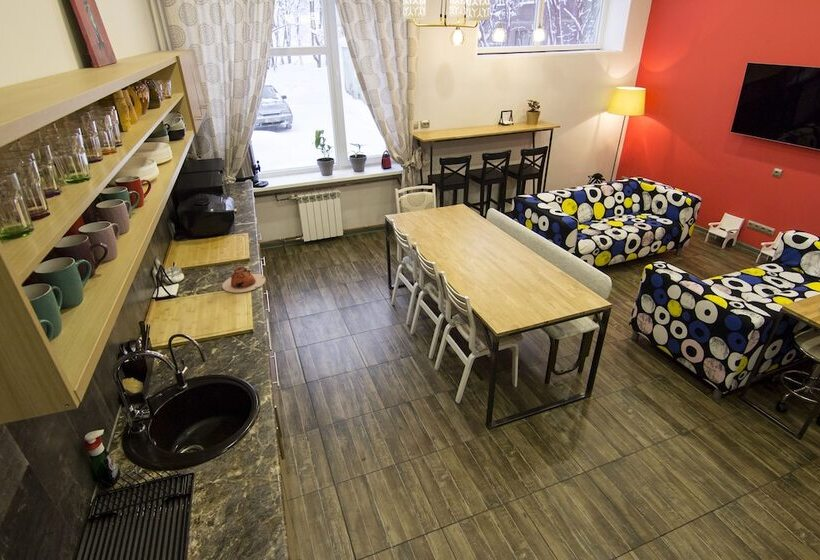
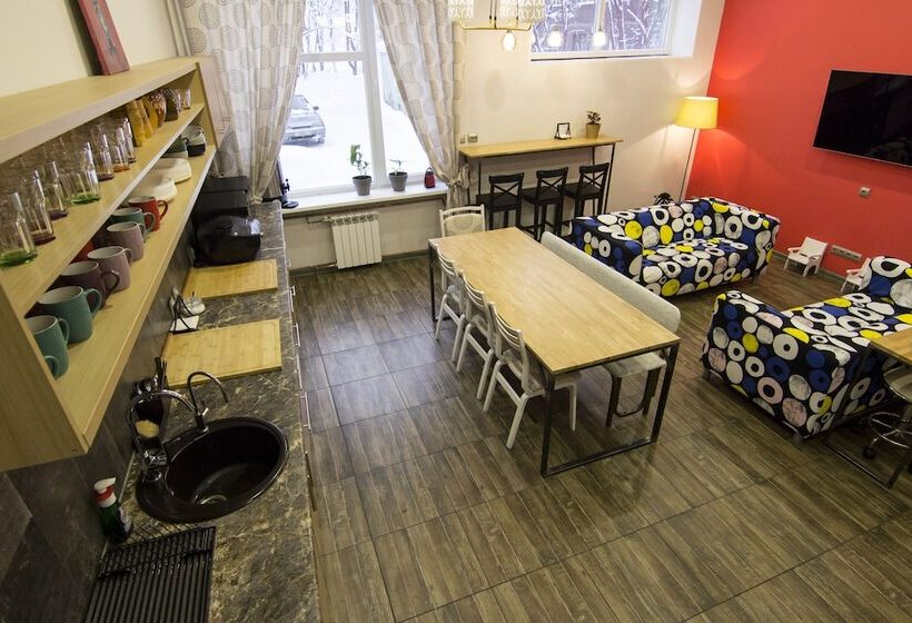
- teapot (242, 274)
